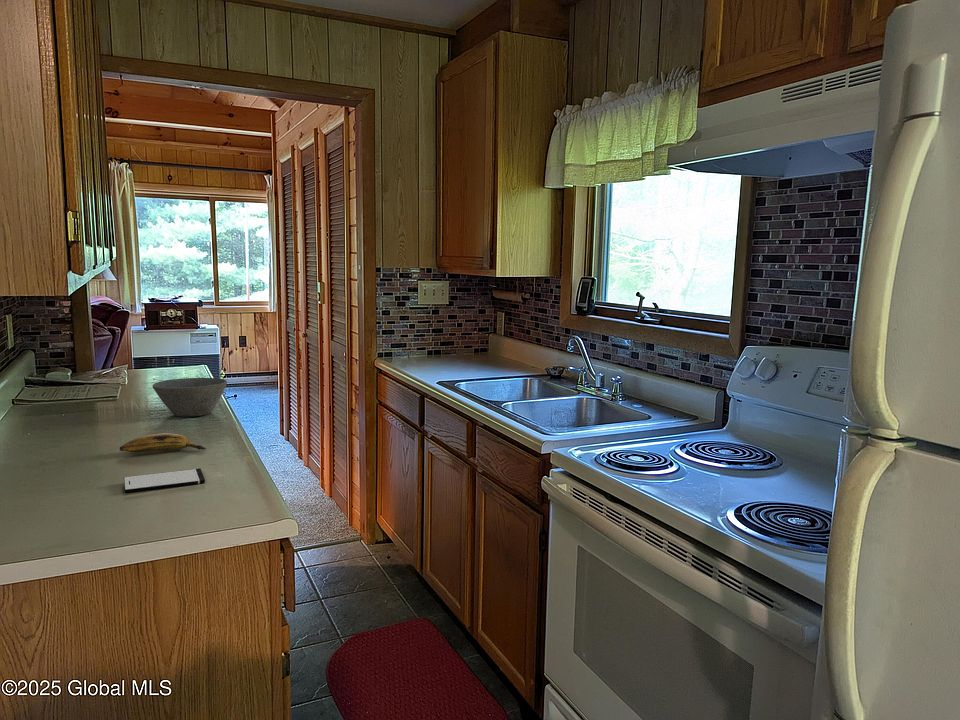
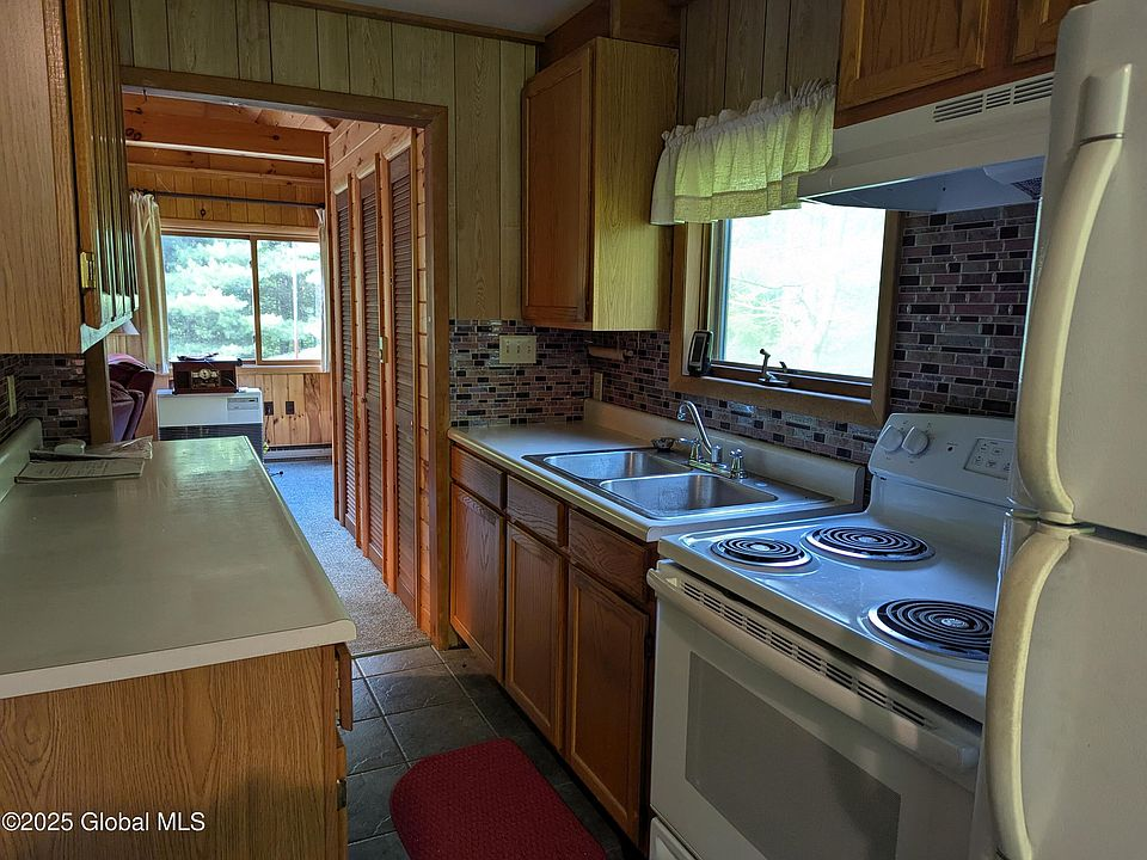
- bowl (190, 397)
- banana (164, 442)
- smartphone (164, 480)
